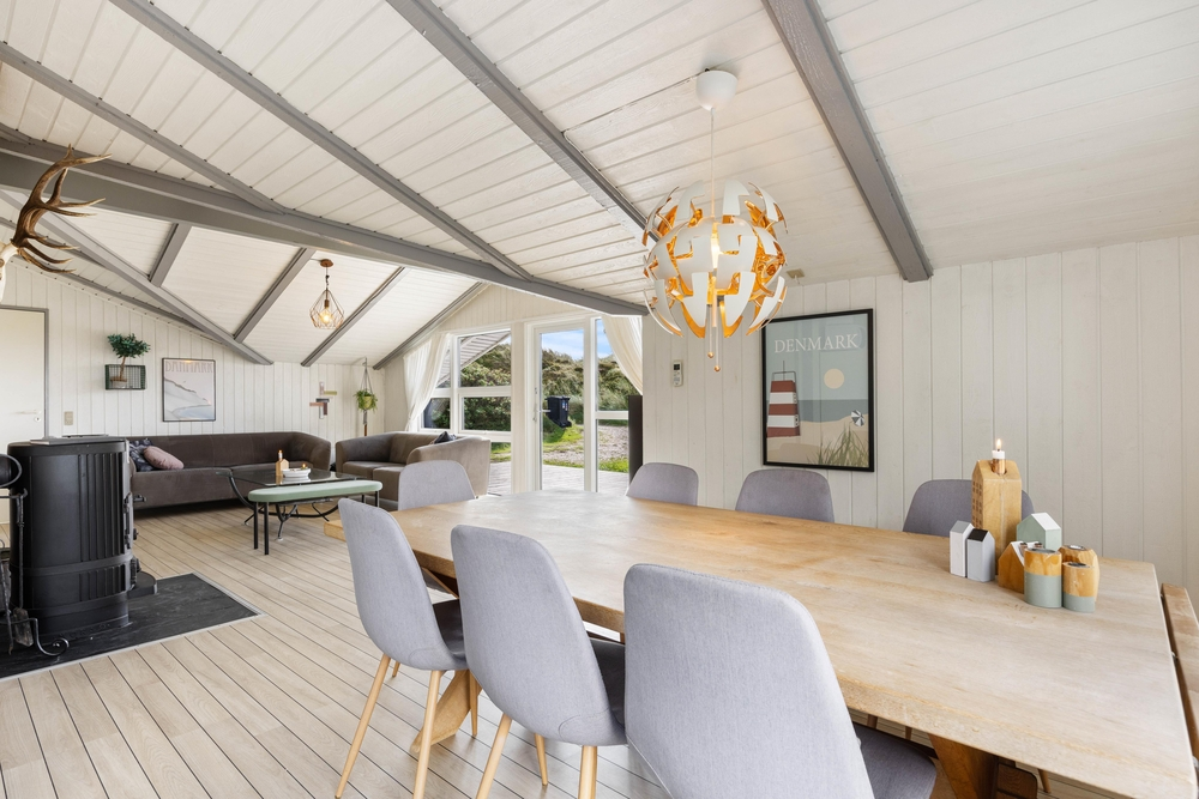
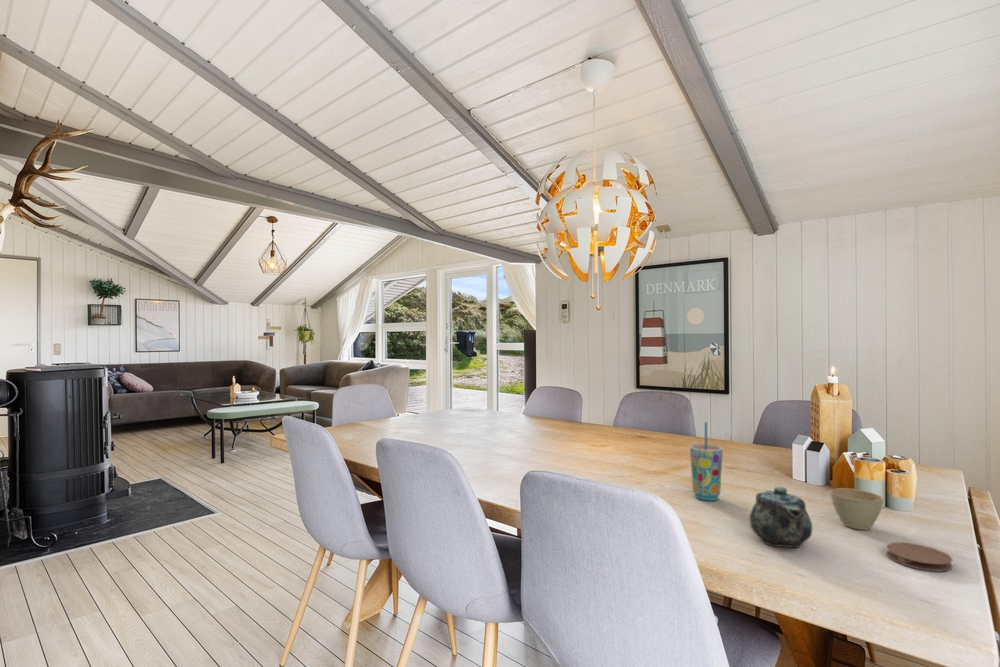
+ flower pot (856, 509)
+ cup (706, 460)
+ chinaware (780, 513)
+ coaster (918, 556)
